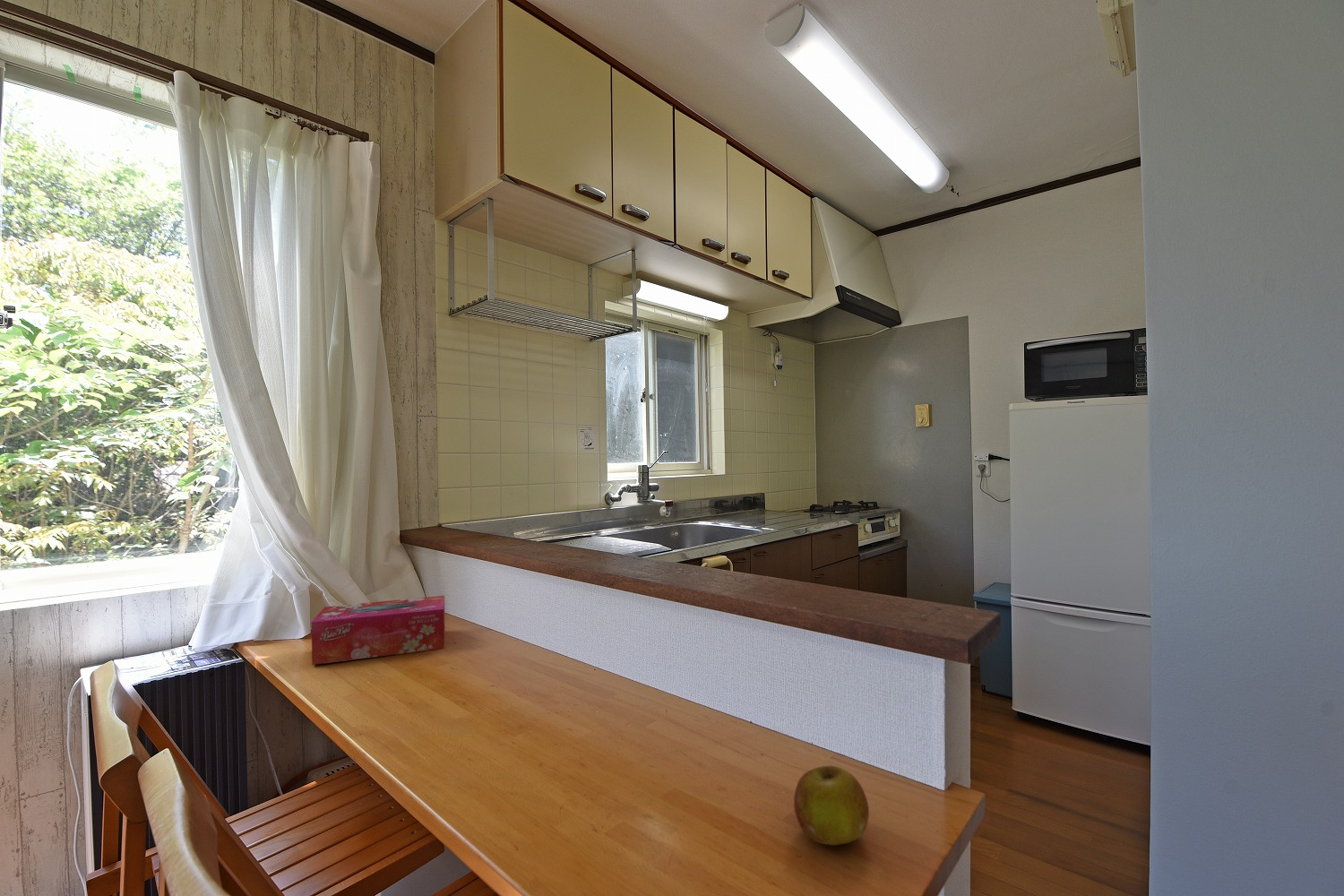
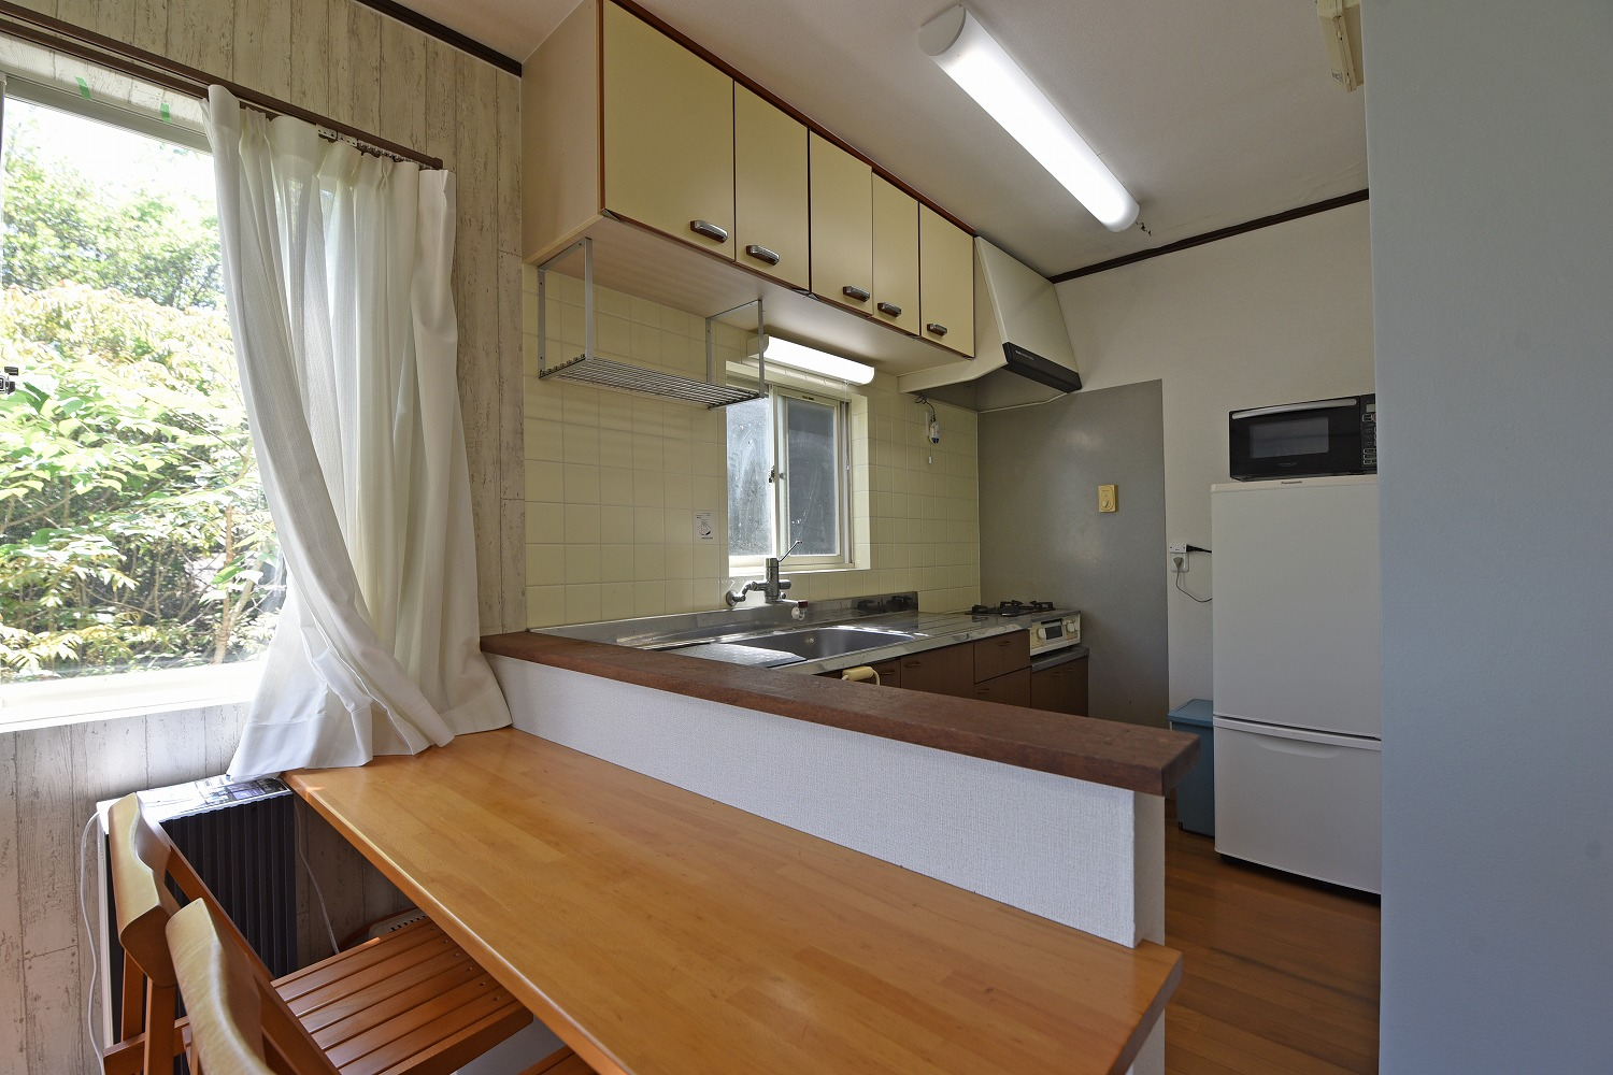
- tissue box (383, 627)
- fruit (831, 804)
